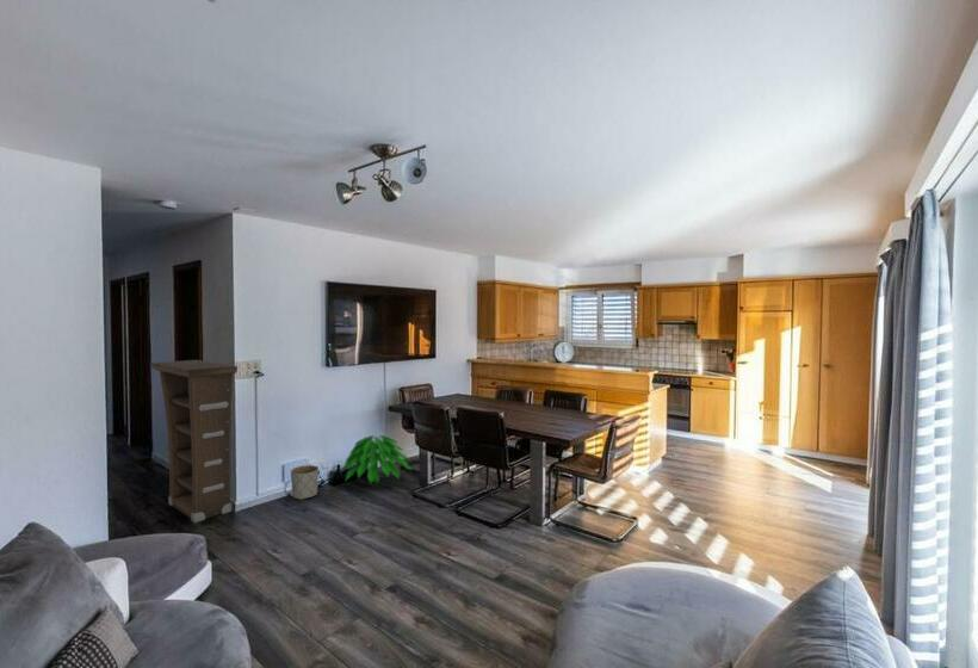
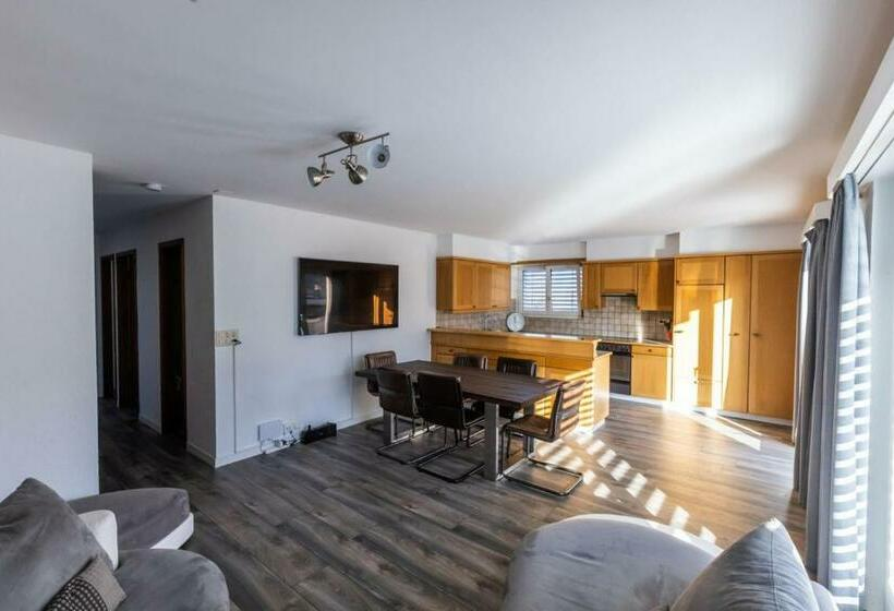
- indoor plant (376, 456)
- planter (304, 482)
- cabinet (193, 437)
